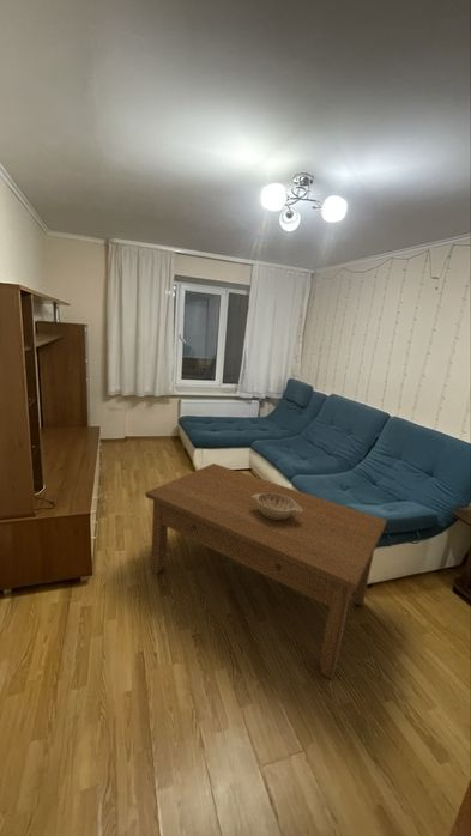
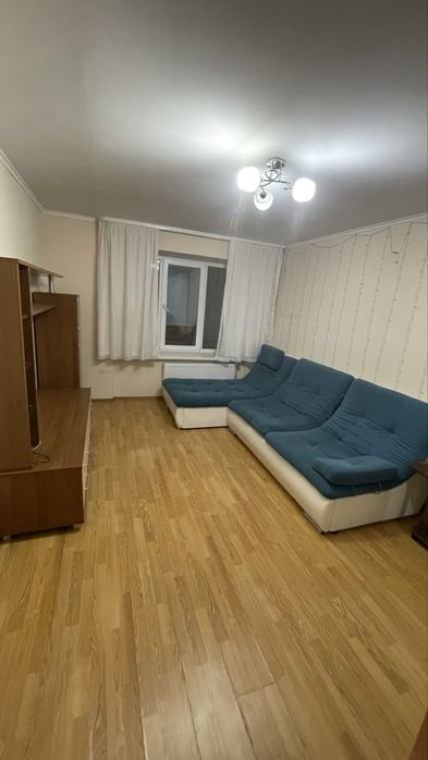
- decorative bowl (276, 507)
- coffee table (259, 546)
